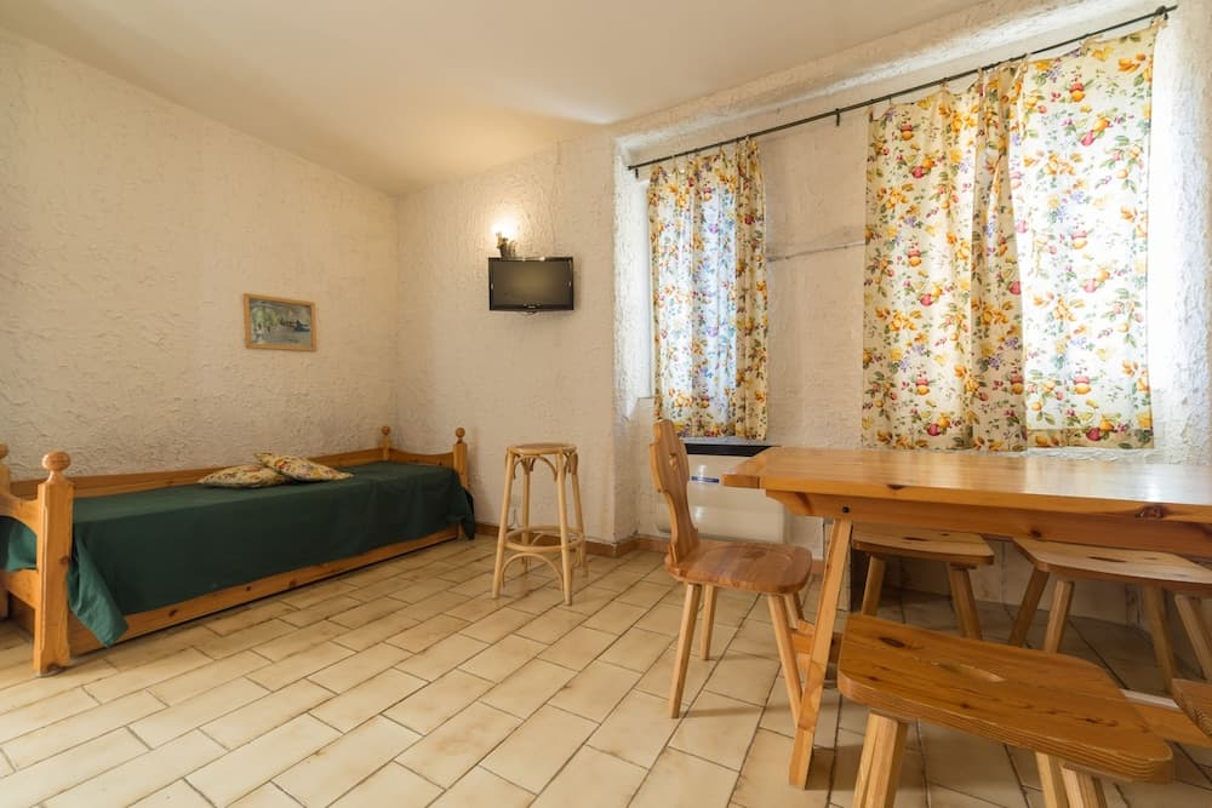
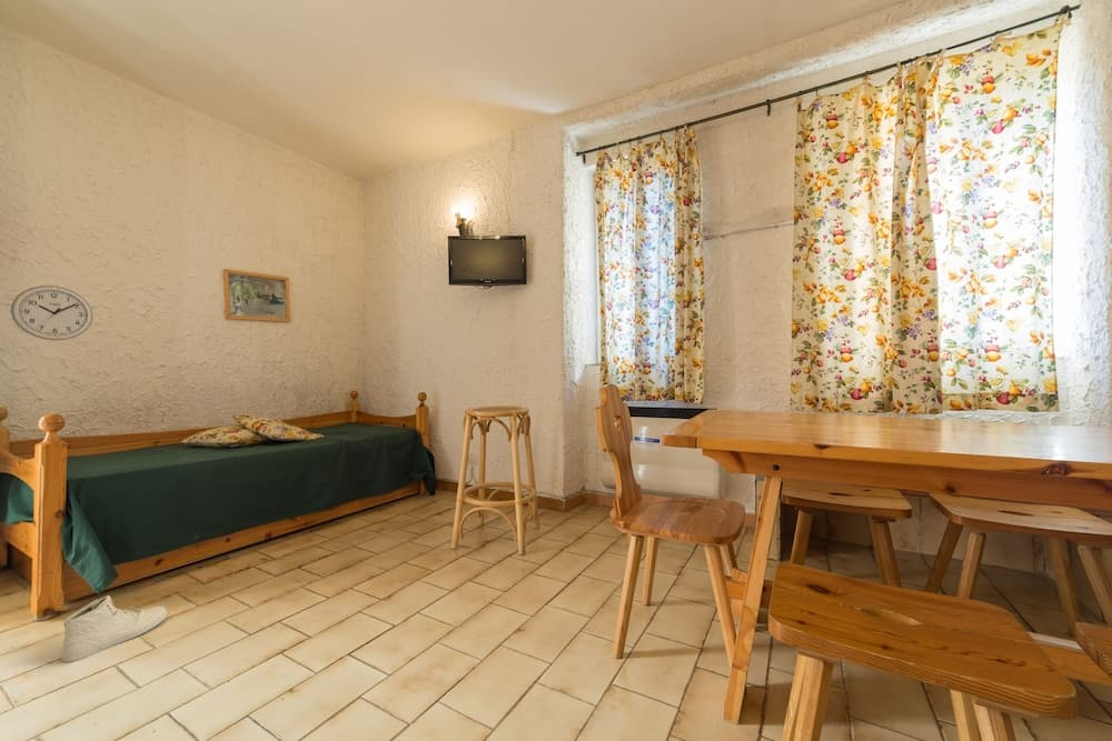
+ wall clock (53, 312)
+ sneaker (118, 615)
